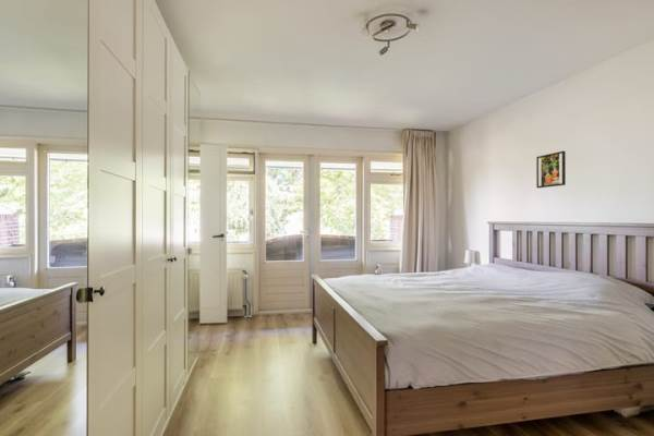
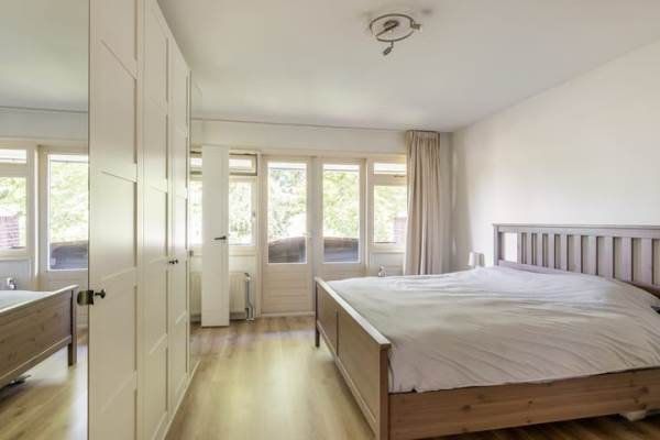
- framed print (549, 170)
